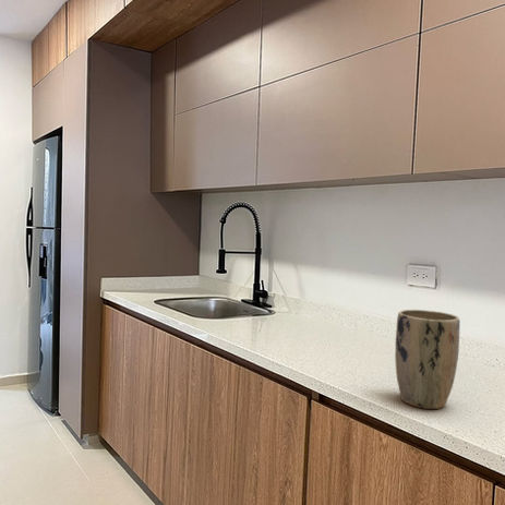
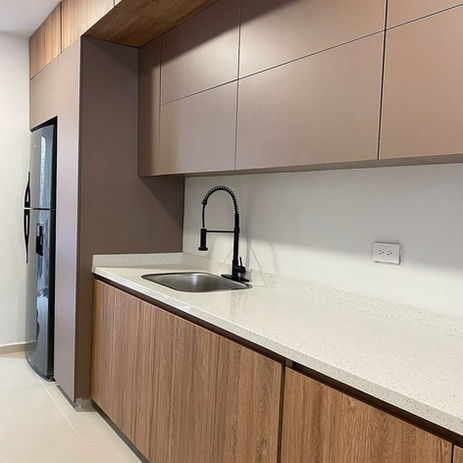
- plant pot (425, 358)
